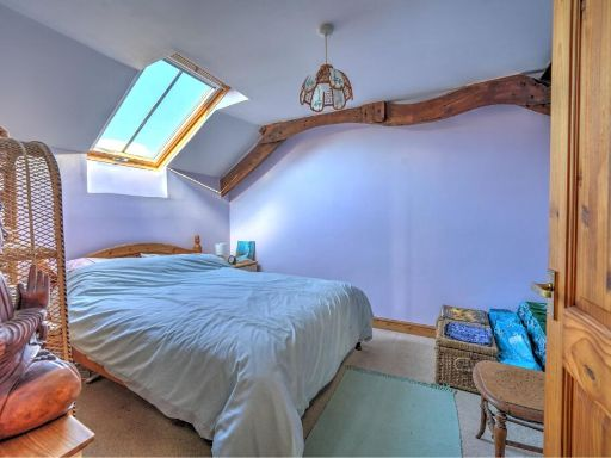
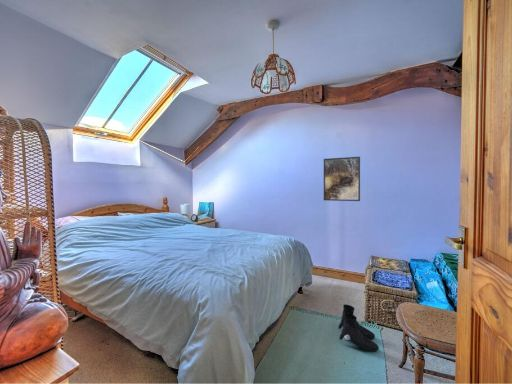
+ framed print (341, 179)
+ boots (357, 325)
